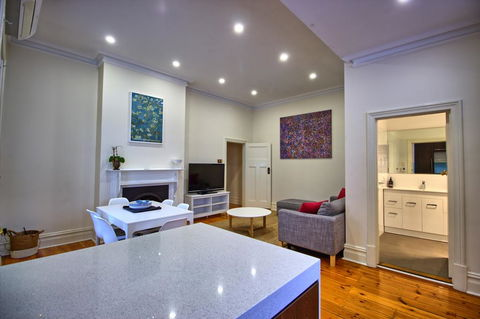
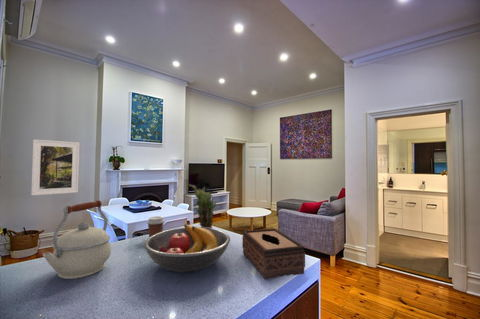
+ fruit bowl (188, 247)
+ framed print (56, 167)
+ kettle (79, 237)
+ tissue box (270, 250)
+ coffee cup (155, 228)
+ potted plant (203, 210)
